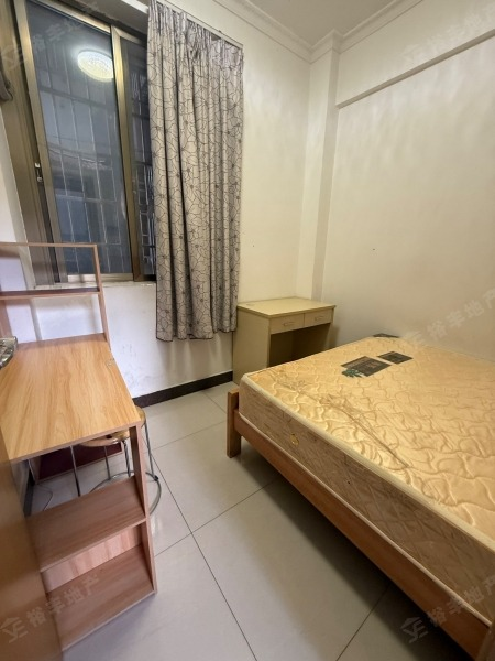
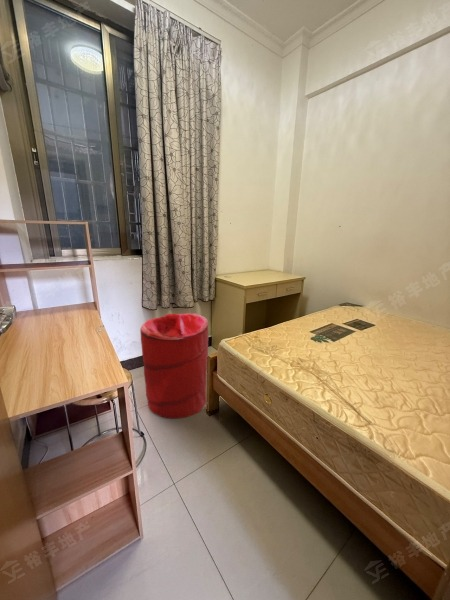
+ laundry hamper (176, 360)
